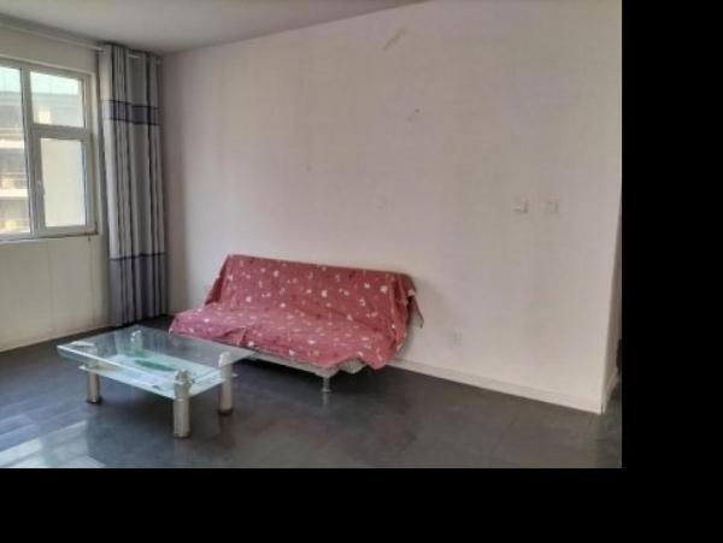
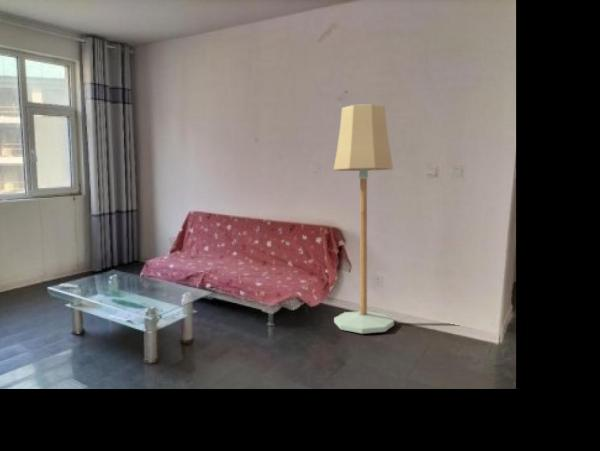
+ floor lamp (363, 218)
